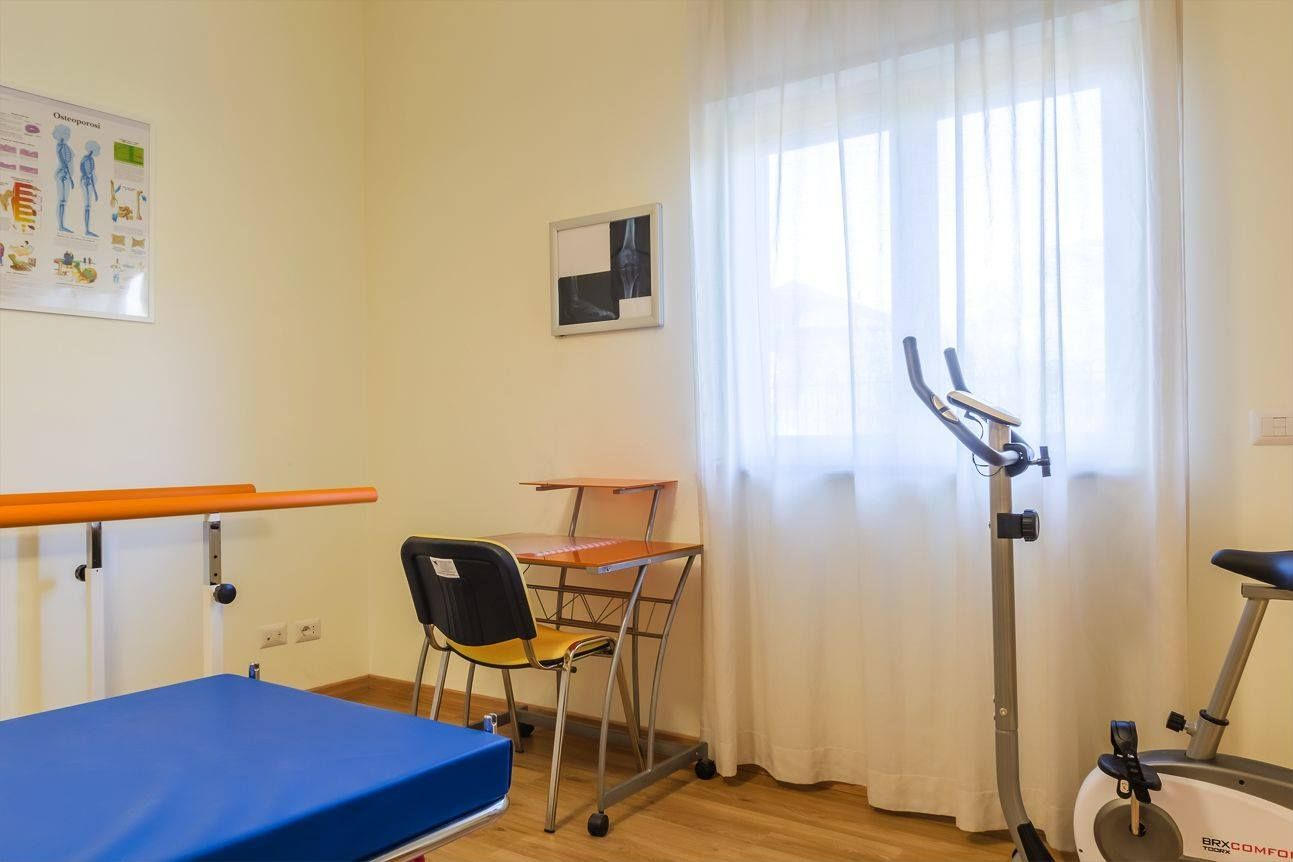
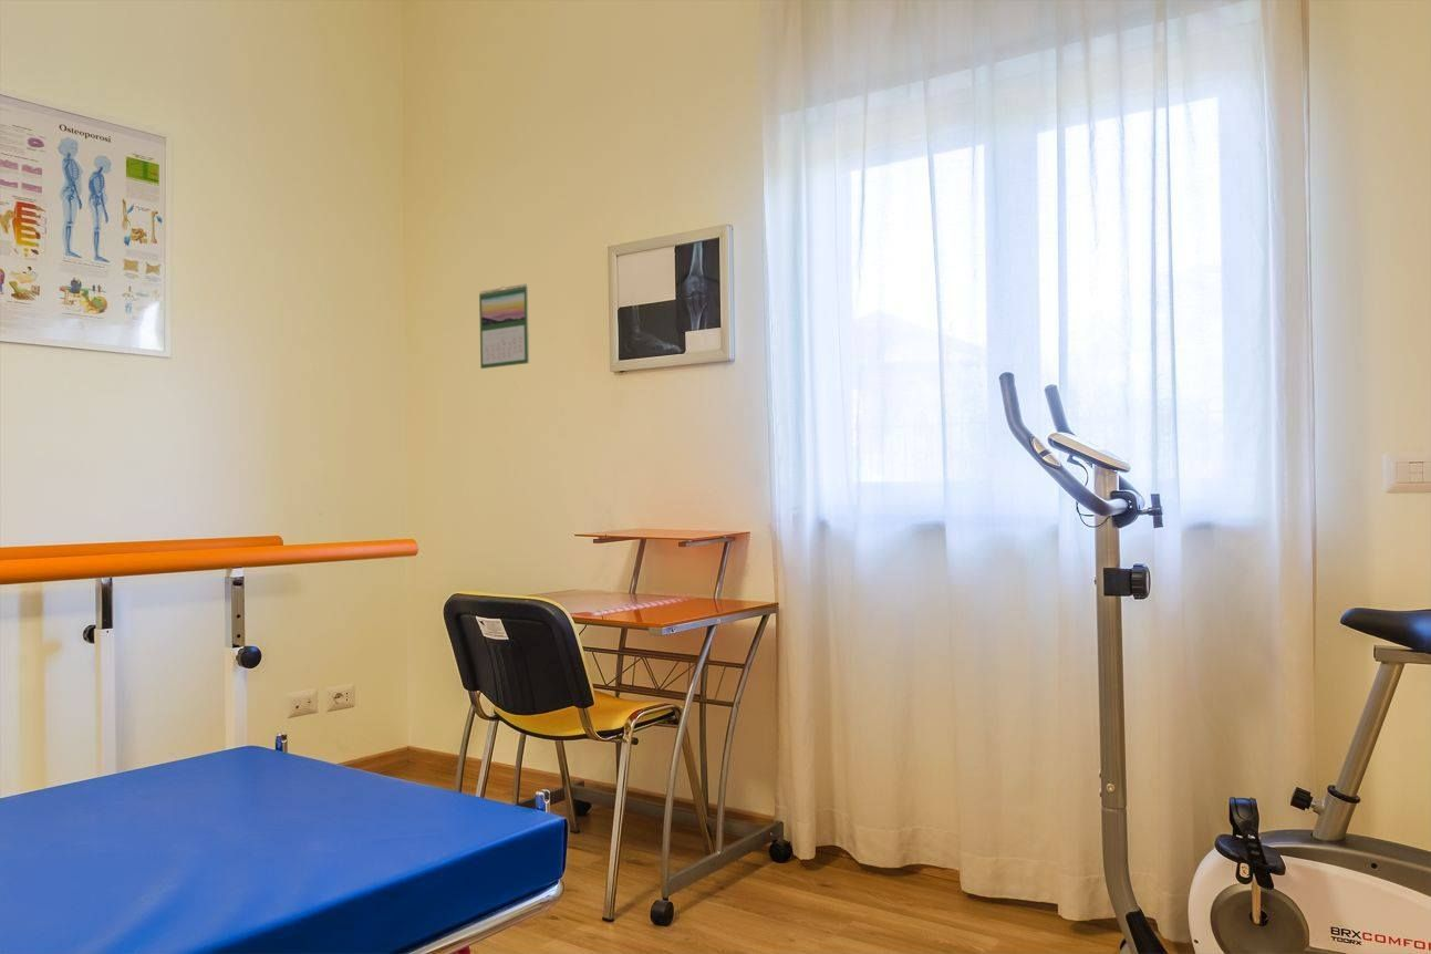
+ calendar (504, 325)
